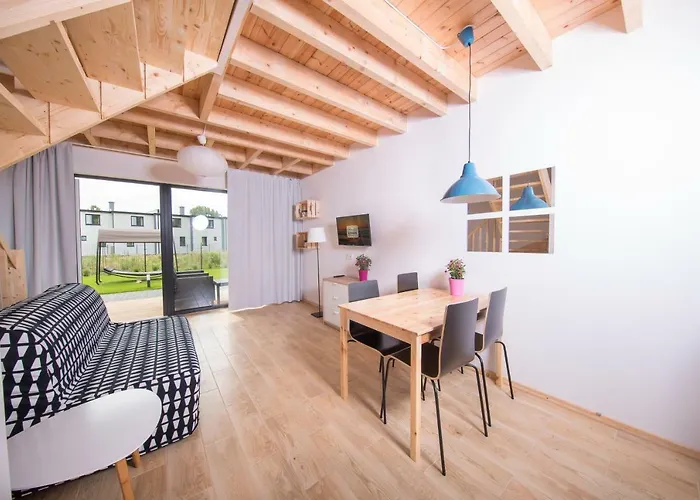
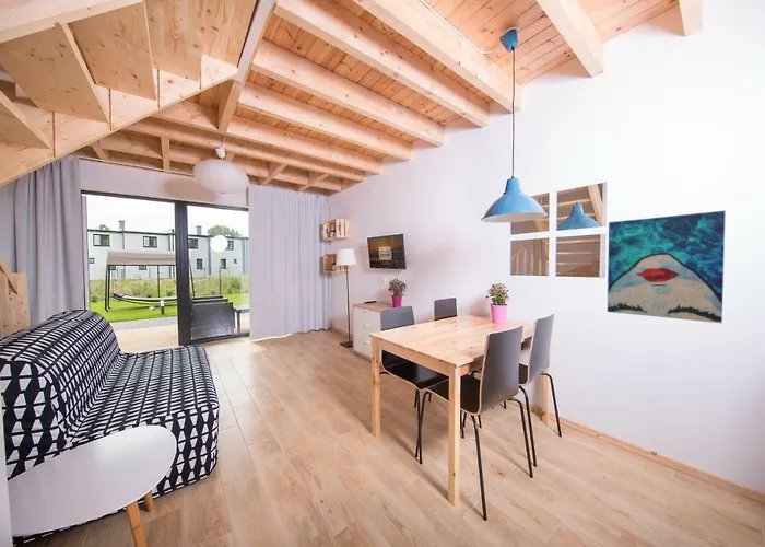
+ wall art (659, 267)
